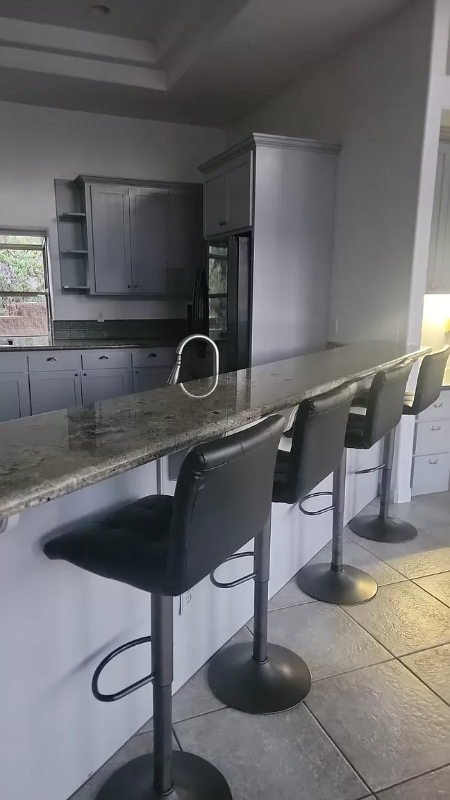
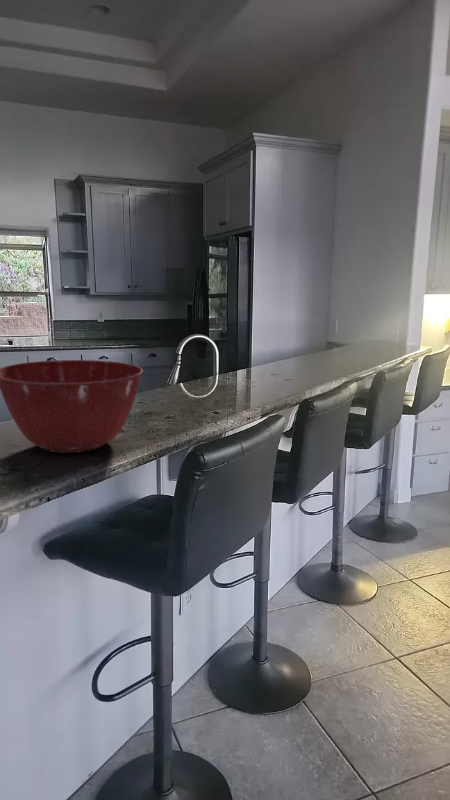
+ mixing bowl (72, 406)
